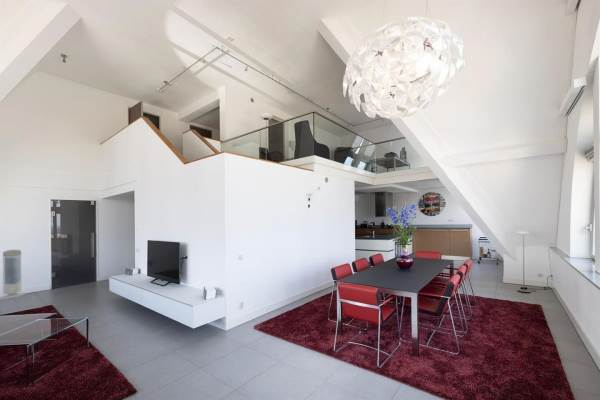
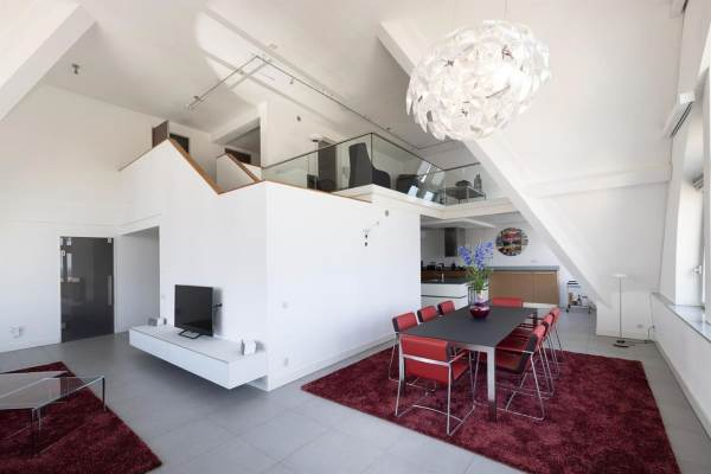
- air purifier (12, 273)
